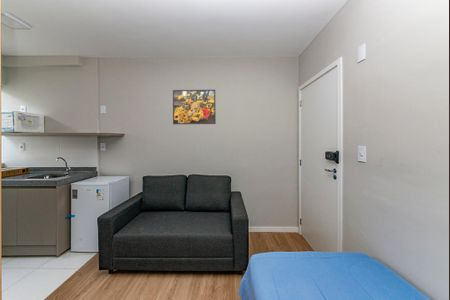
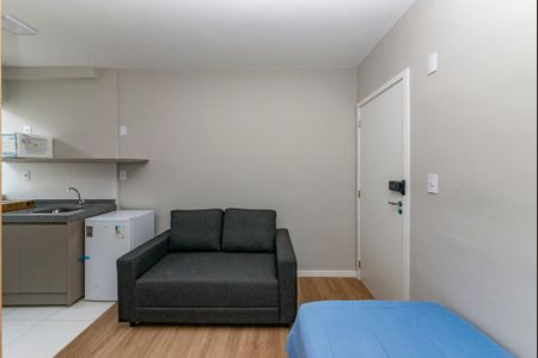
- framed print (194, 107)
